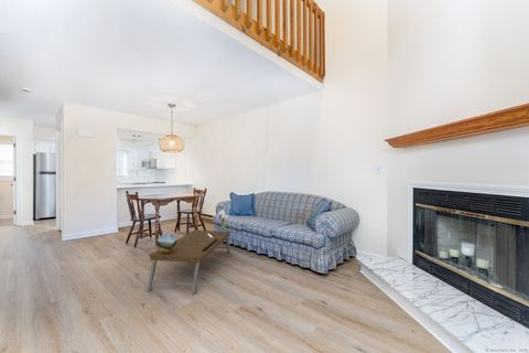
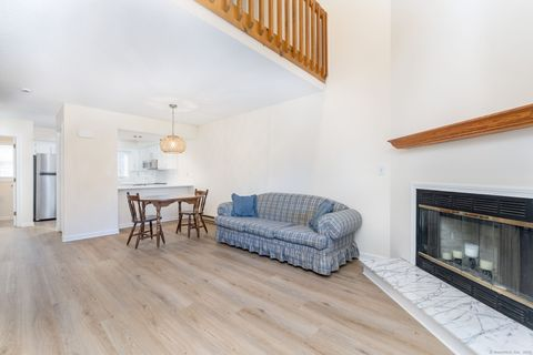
- bouquet (220, 221)
- decorative sphere (166, 240)
- coffee table (196, 253)
